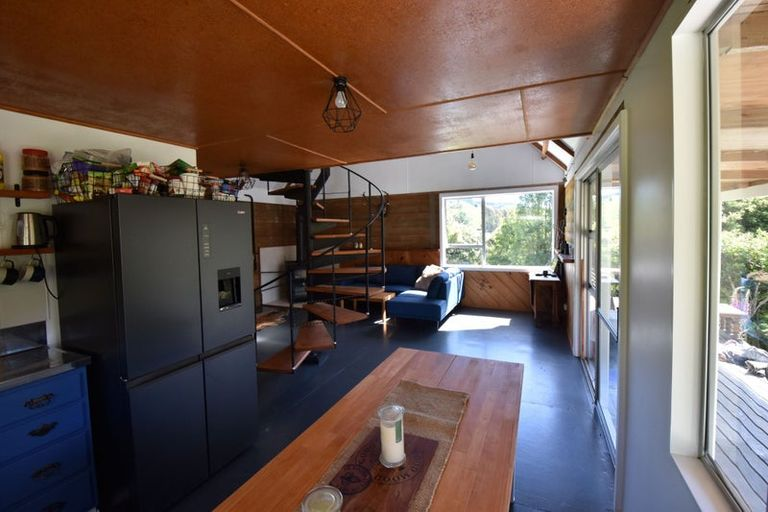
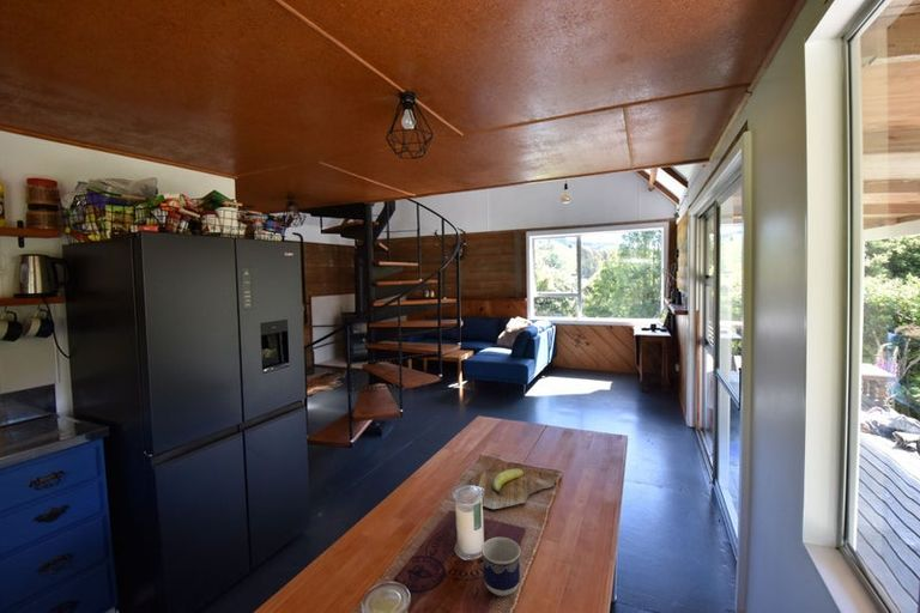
+ cup (504, 564)
+ cutting board (507, 479)
